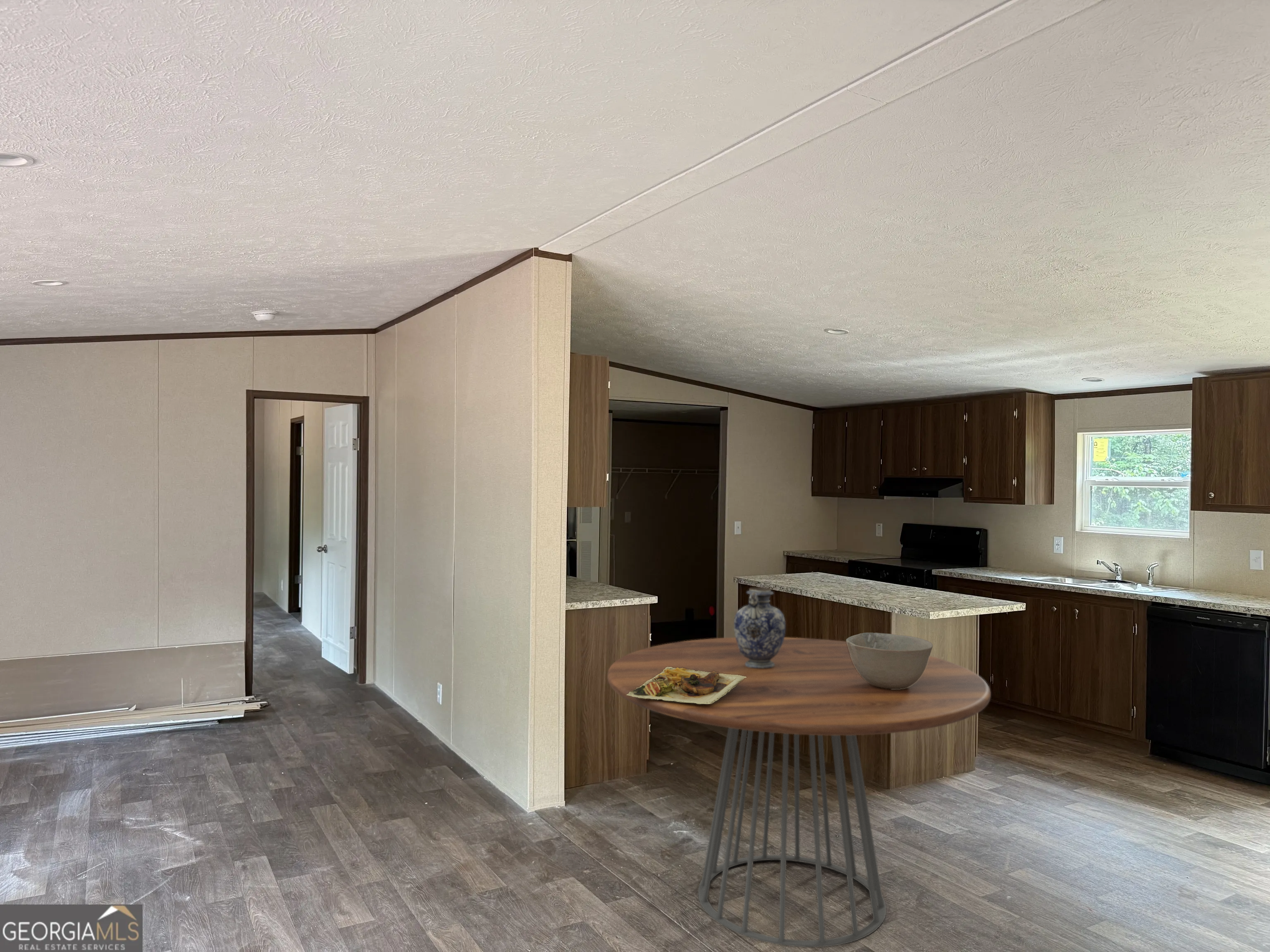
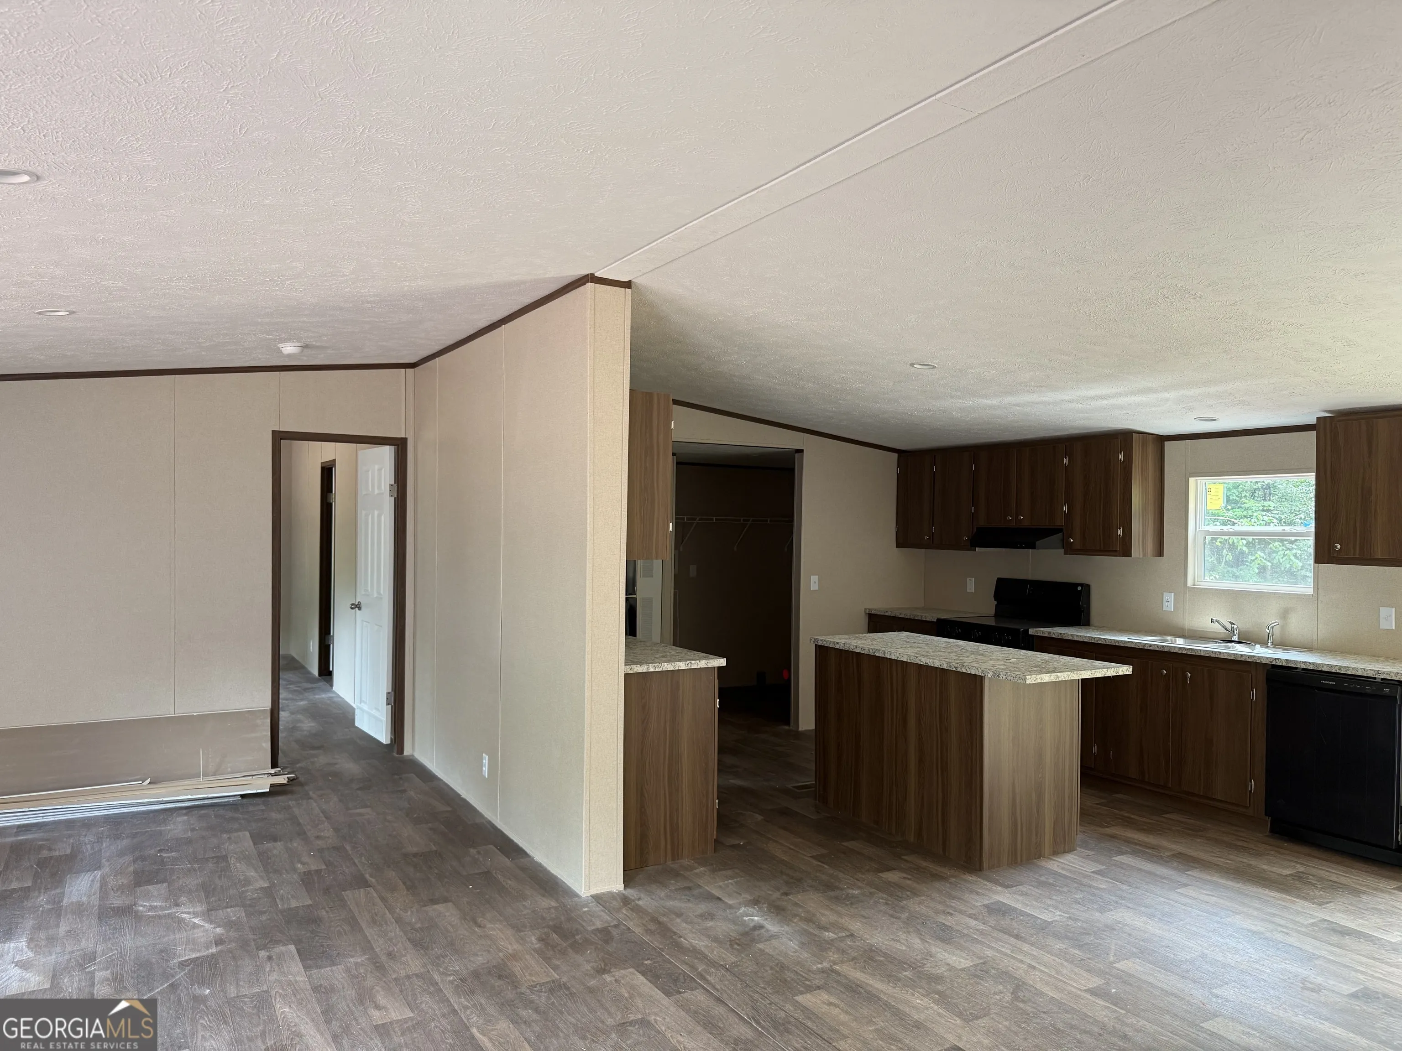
- food plate (687, 683)
- decorative vase (759, 626)
- bowl (889, 662)
- dining table (788, 784)
